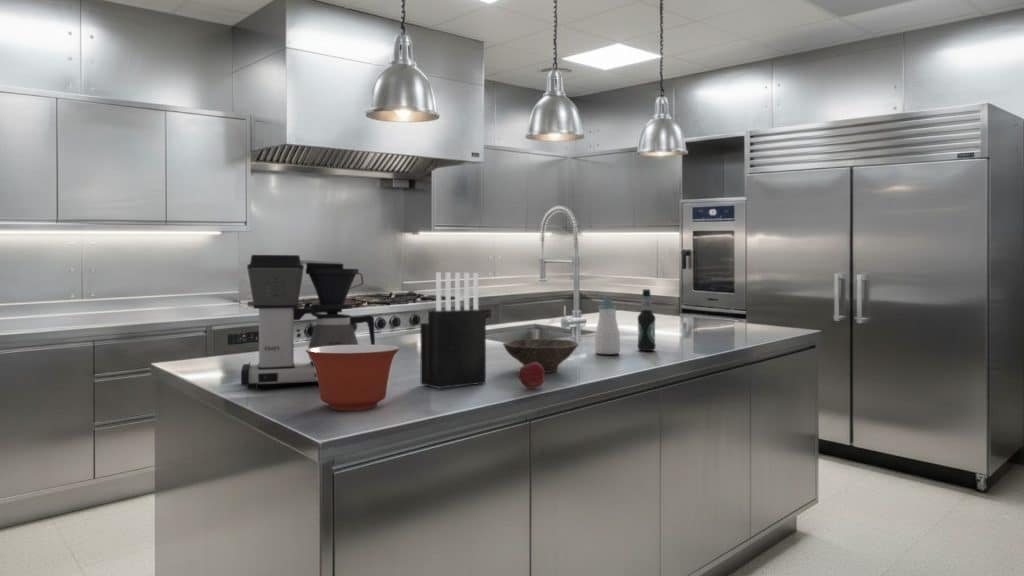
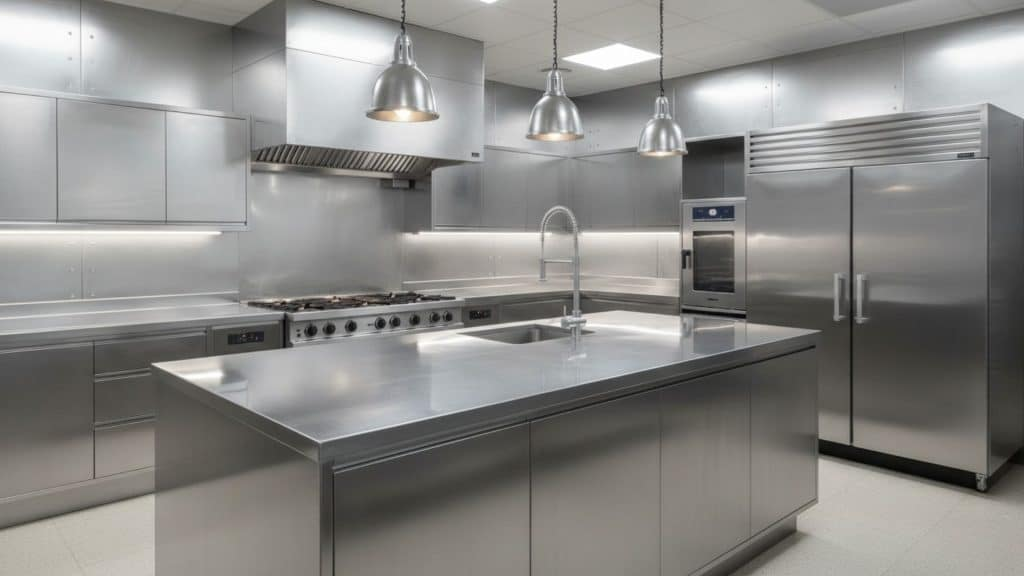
- mixing bowl (353, 377)
- soap bottle (607, 324)
- apple (531, 375)
- bottle (646, 319)
- knife block (451, 328)
- bowl (540, 356)
- coffee maker (313, 315)
